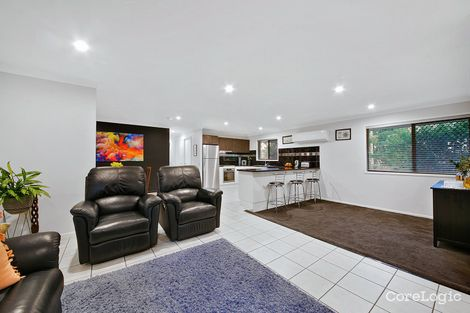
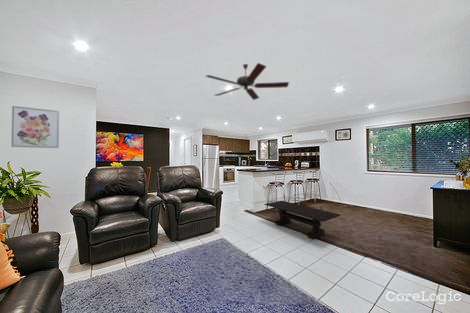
+ wall art (36, 128)
+ ceiling fan (248, 77)
+ coffee table (298, 218)
